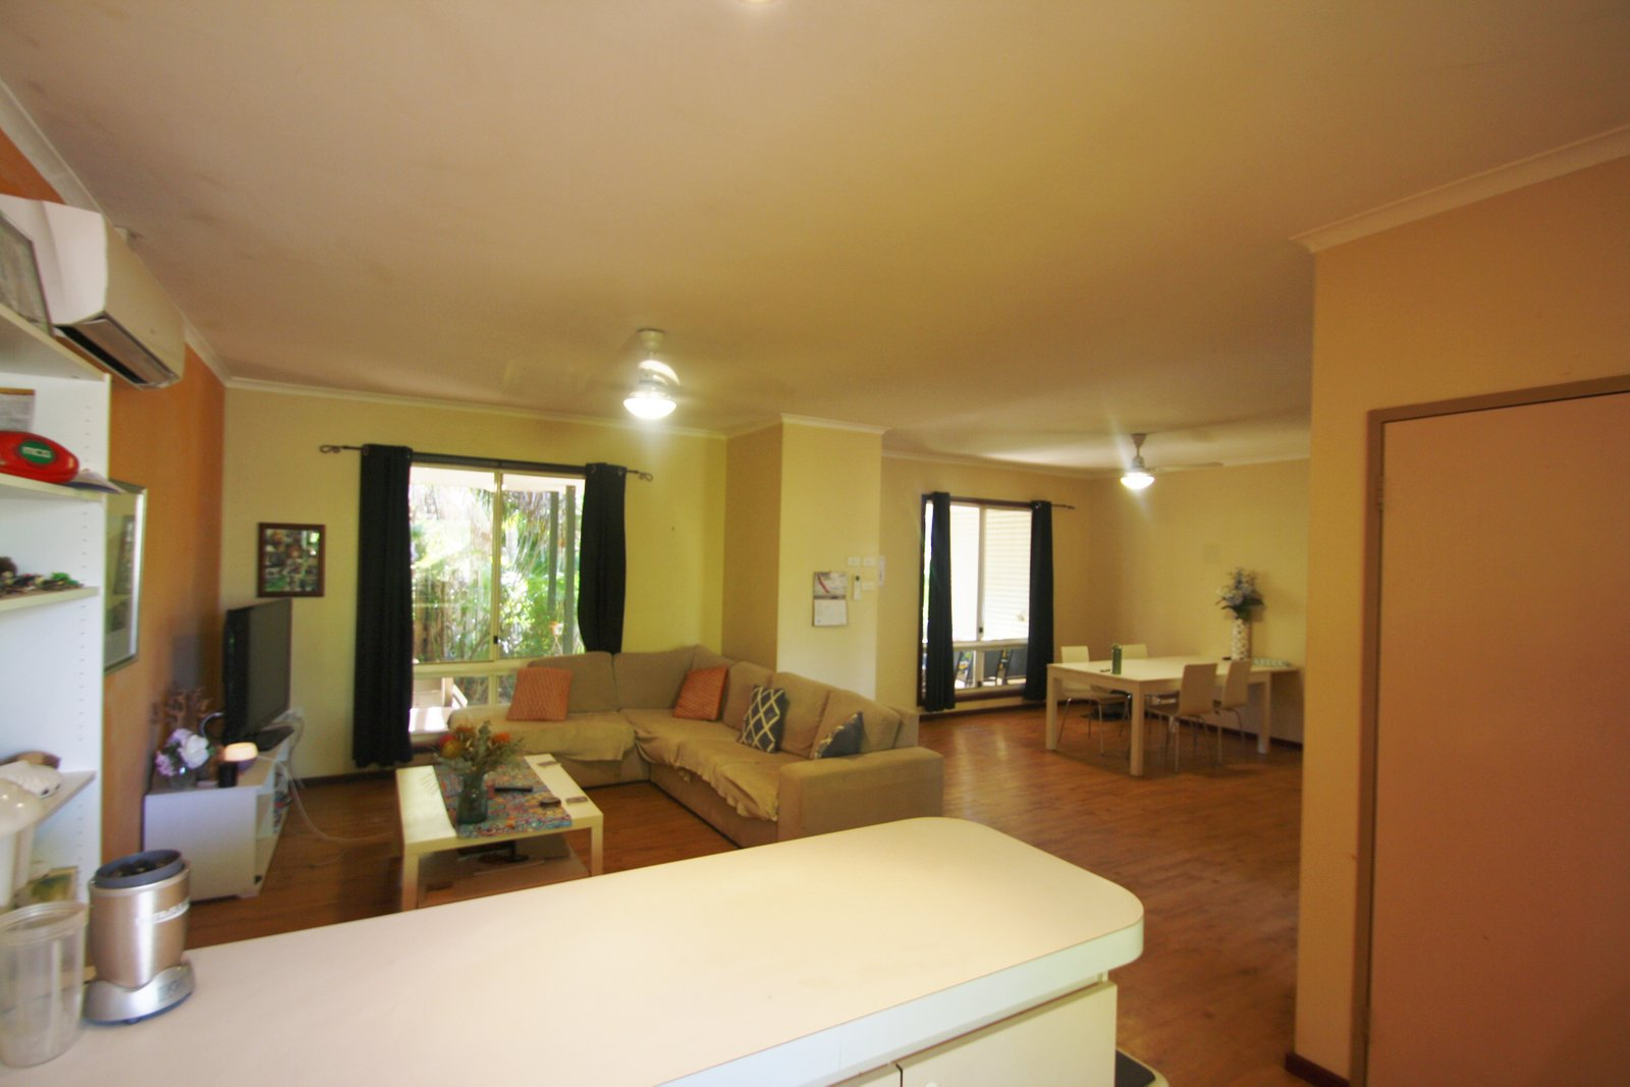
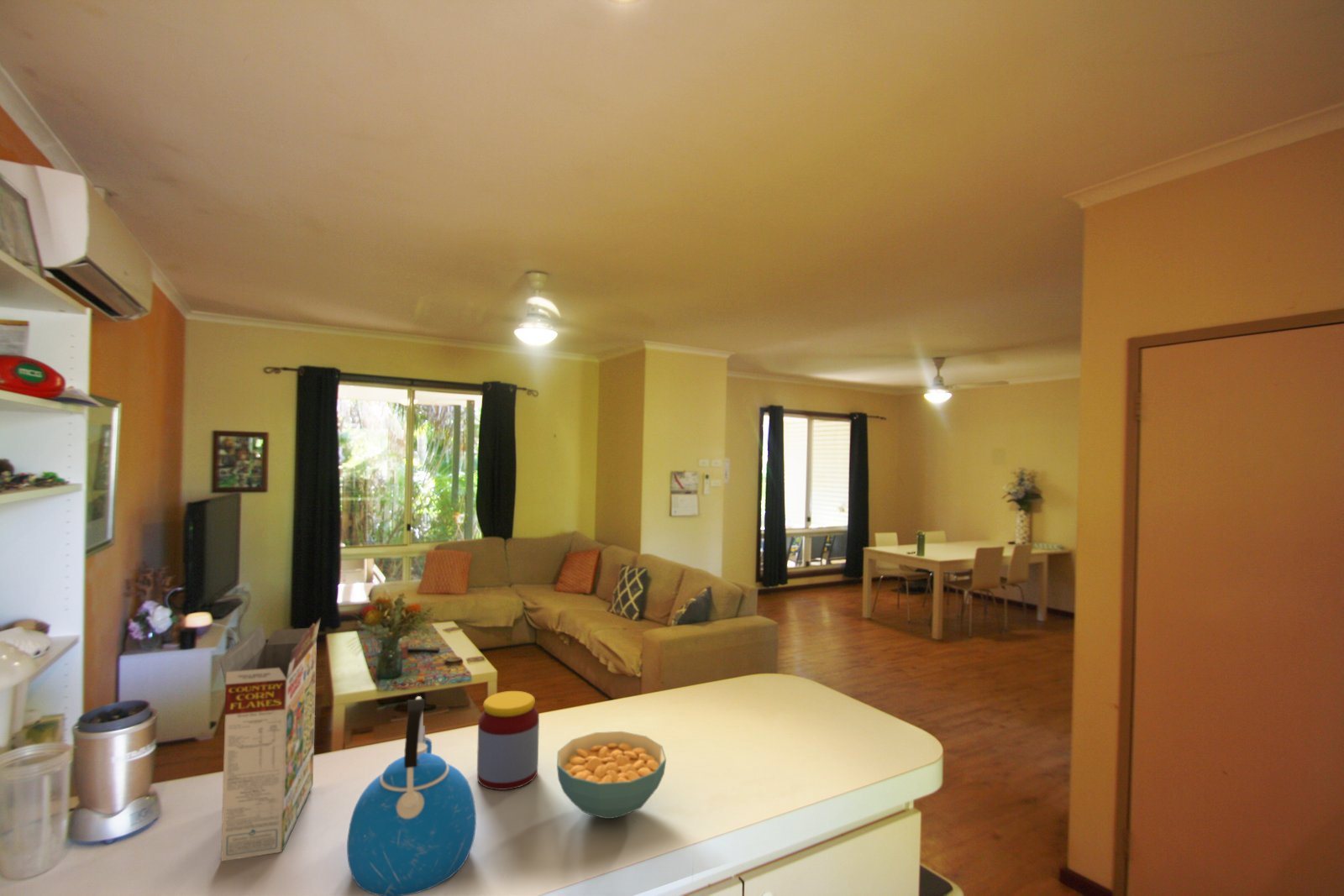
+ kettle (416, 772)
+ cereal bowl (611, 782)
+ jar (508, 737)
+ cereal box (274, 724)
